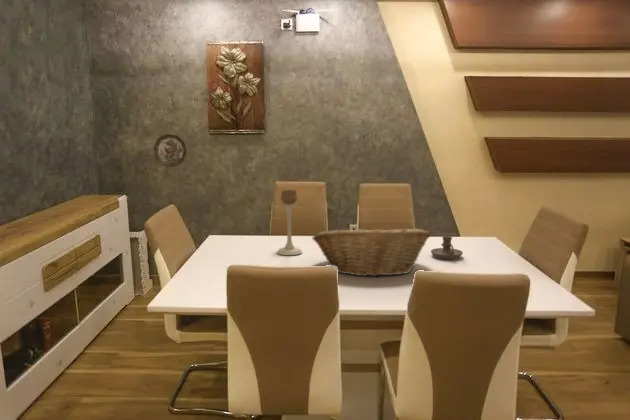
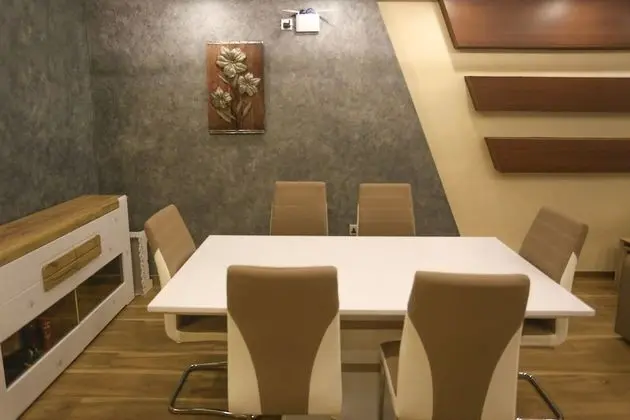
- fruit basket (370, 245)
- decorative plate (170, 150)
- candle holder (289, 221)
- candle holder (447, 247)
